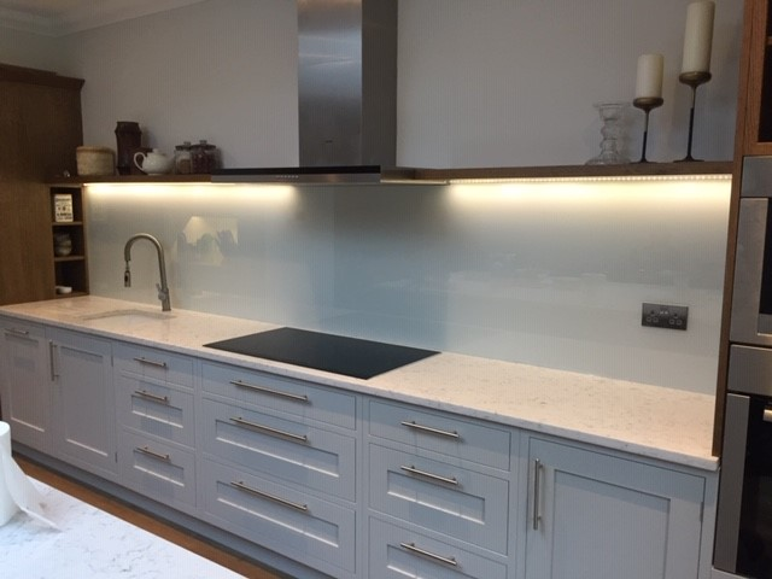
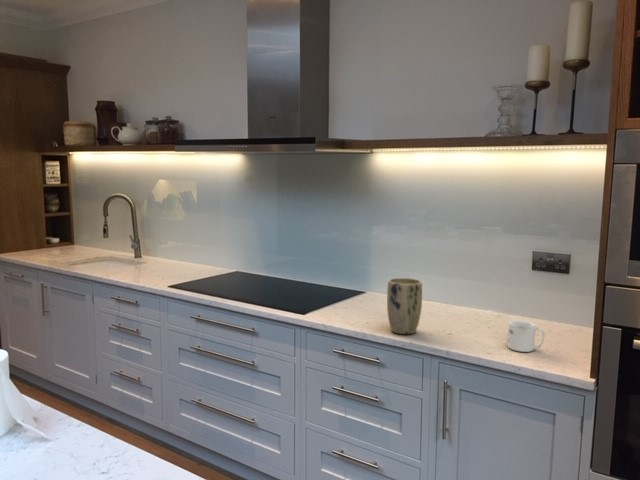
+ mug (526, 336)
+ plant pot (404, 306)
